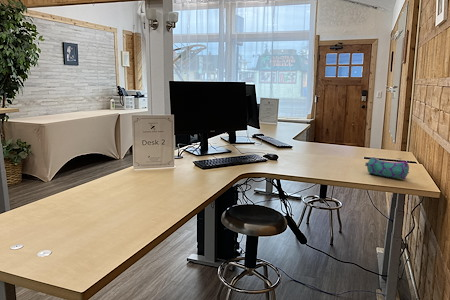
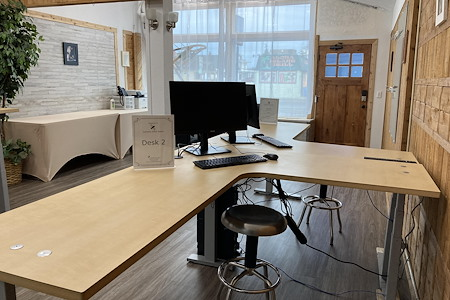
- pencil case (387, 167)
